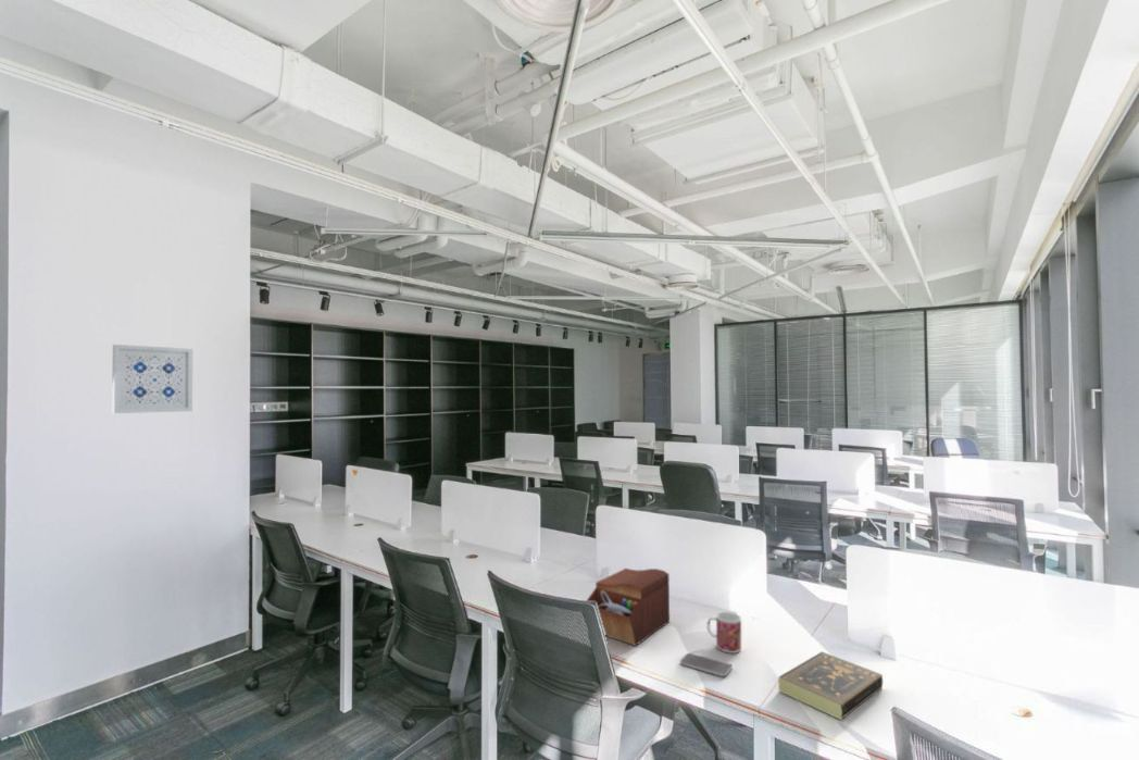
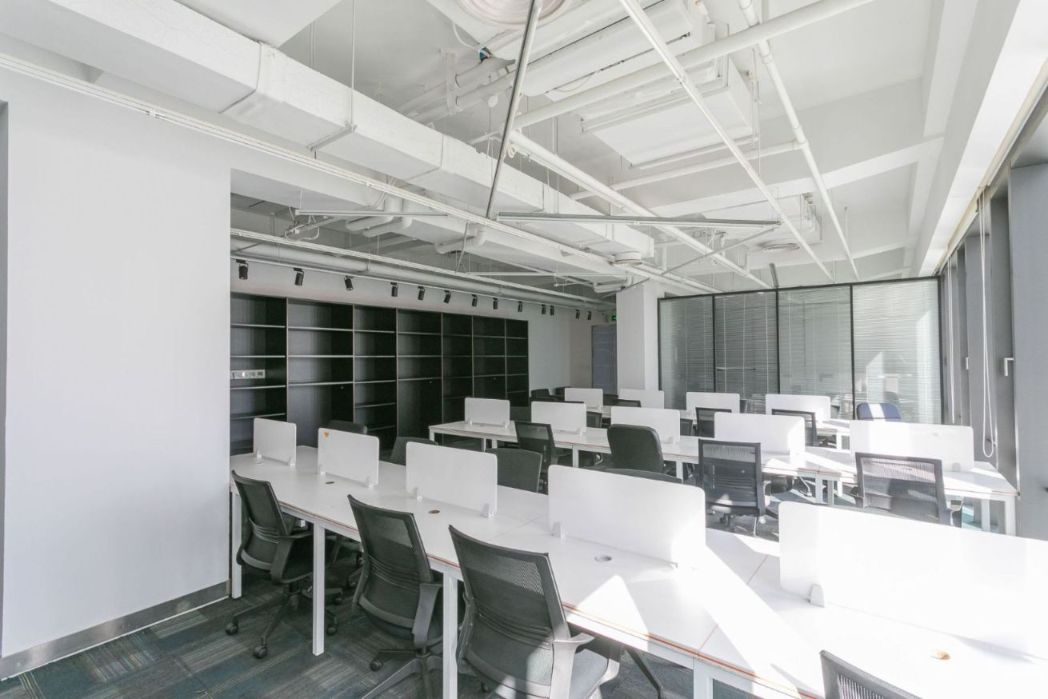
- smartphone (705, 664)
- mug (724, 630)
- sewing box (626, 601)
- book (830, 682)
- wall art (154, 379)
